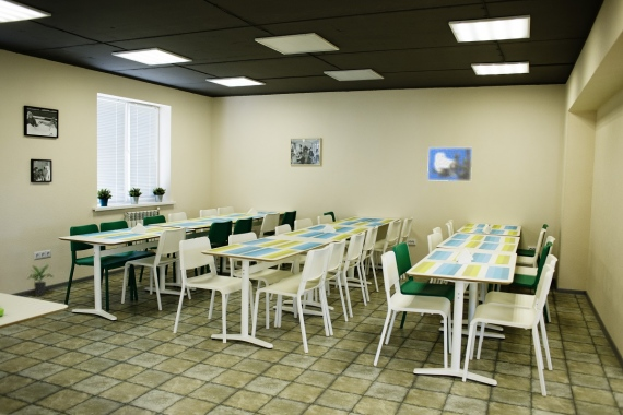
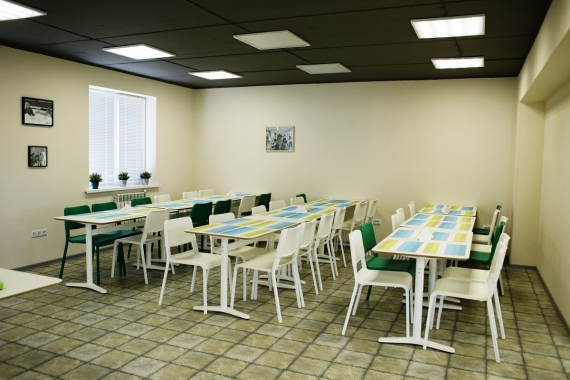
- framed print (449, 164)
- potted plant (39, 281)
